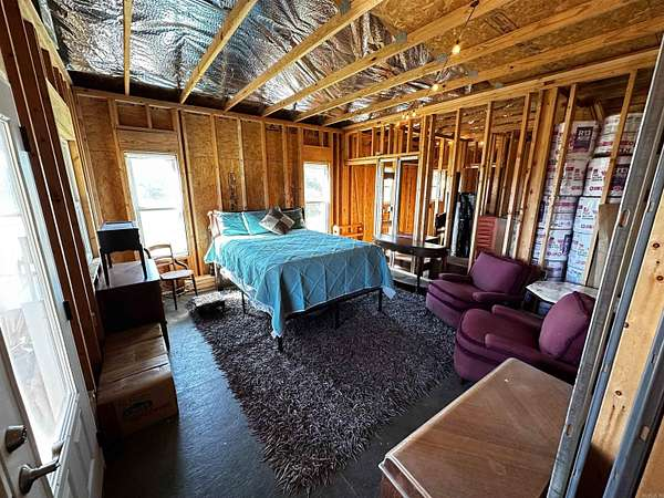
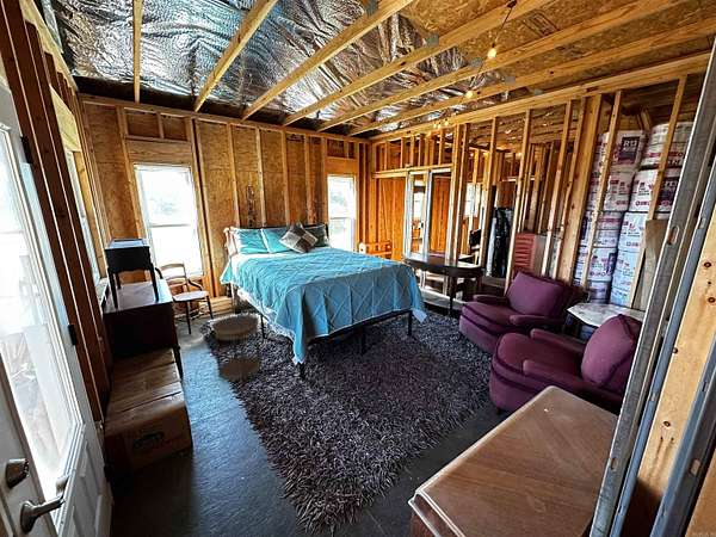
+ side table (240, 345)
